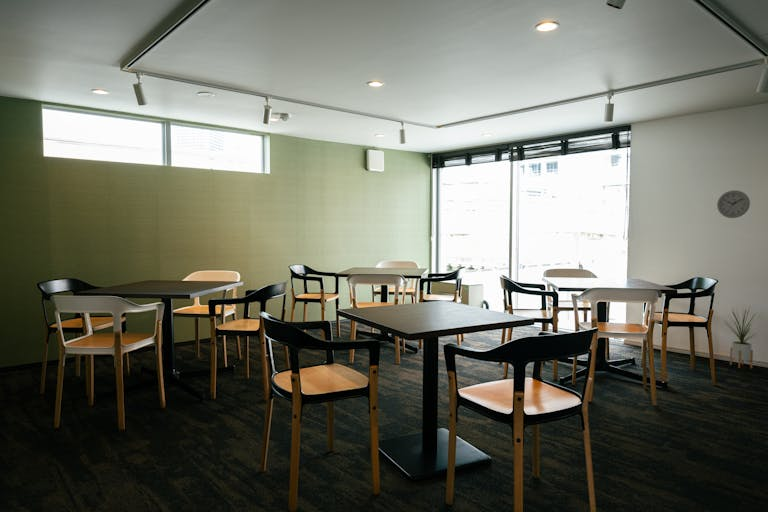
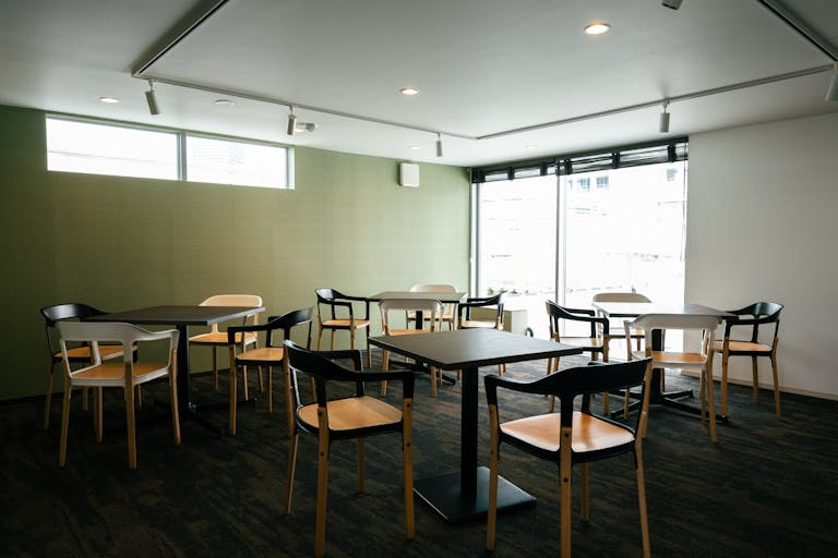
- house plant (742, 335)
- wall clock (733, 204)
